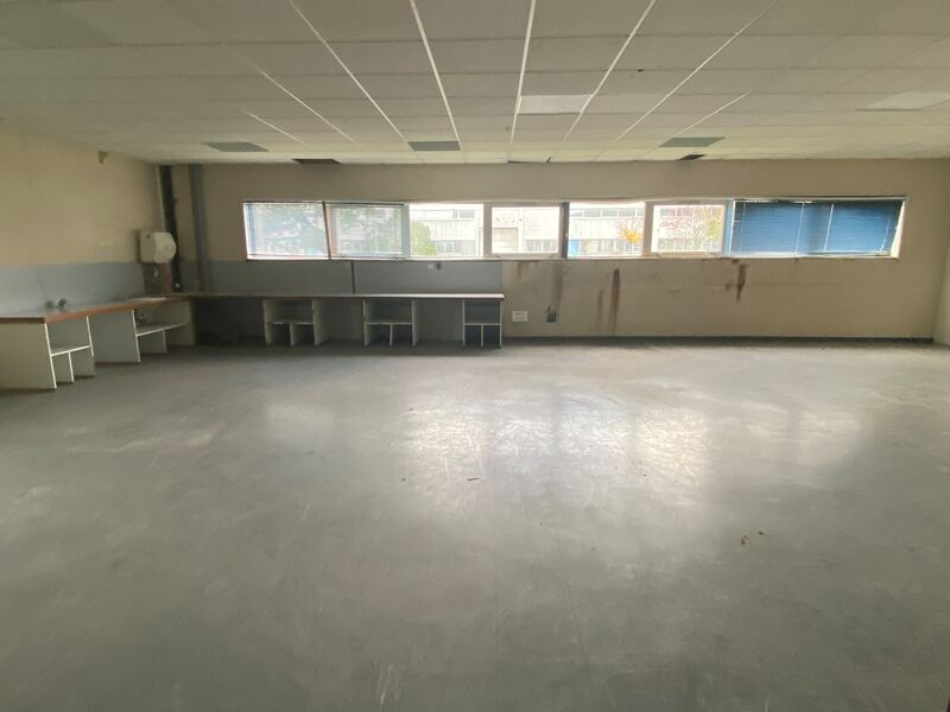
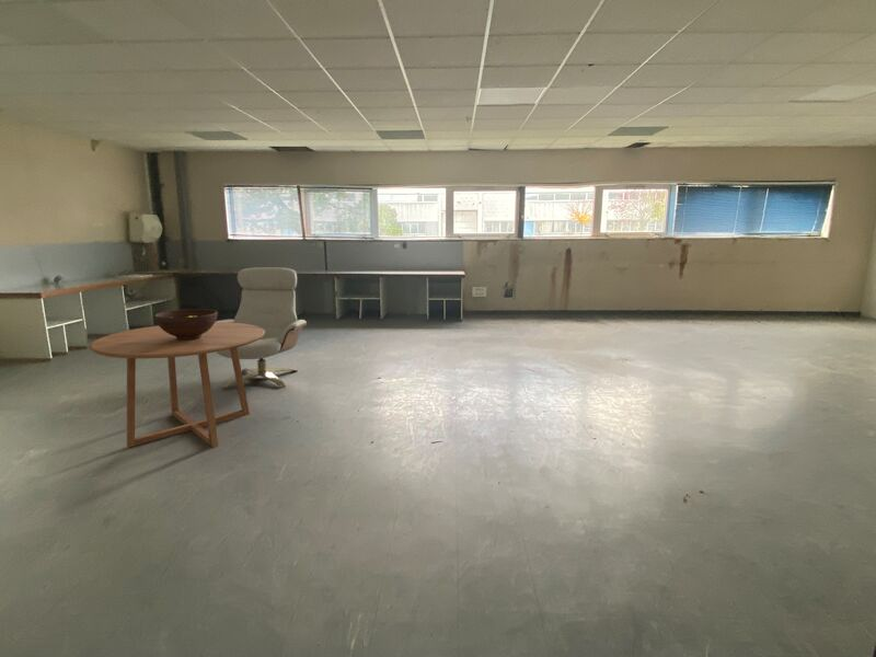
+ chair (260, 325)
+ fruit bowl (187, 325)
+ dining table (176, 385)
